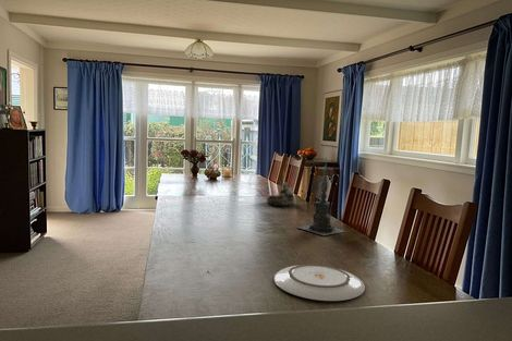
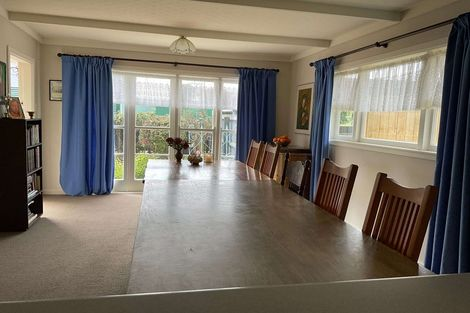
- candle holder (322, 193)
- bowl (281, 193)
- plate (318, 278)
